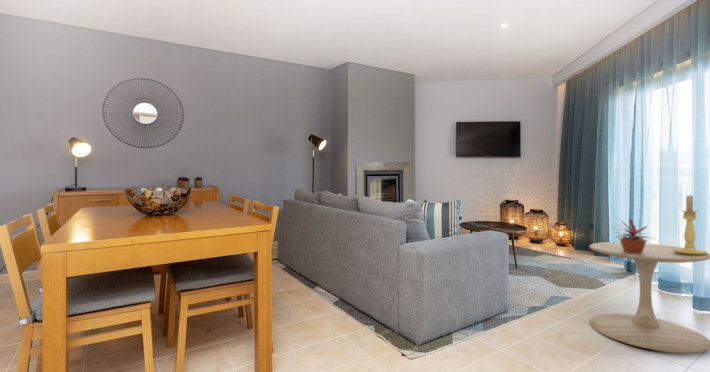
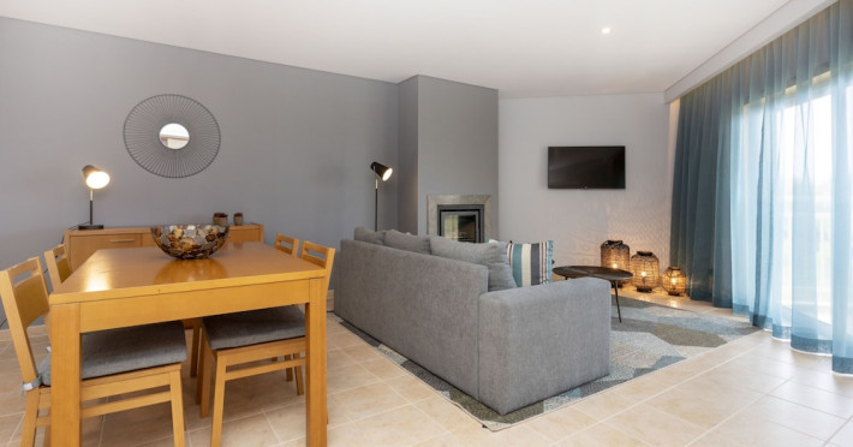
- side table (645, 290)
- candle holder (689, 222)
- potted plant (632, 233)
